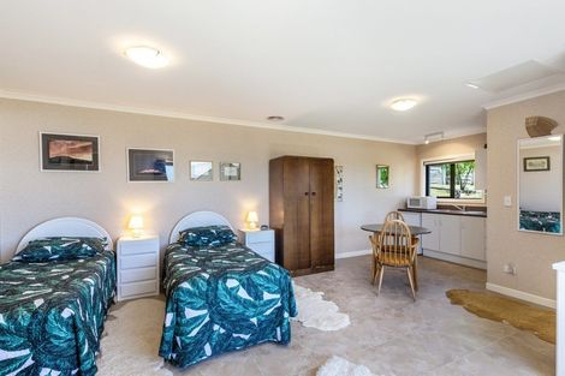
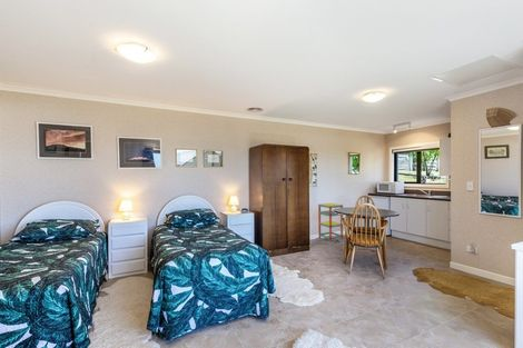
+ shelving unit (330, 222)
